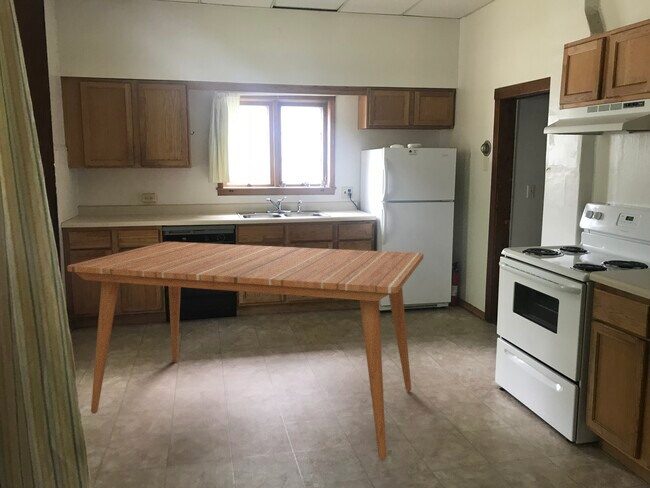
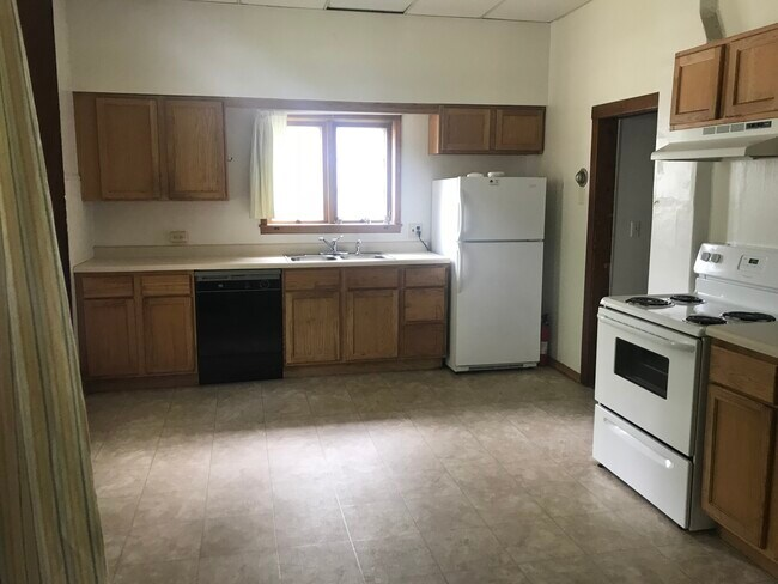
- dining table (257, 292)
